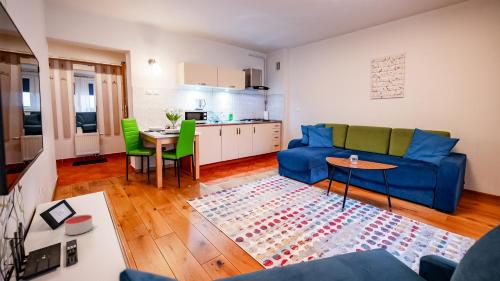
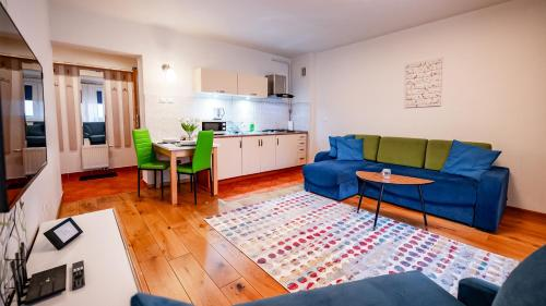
- candle (79, 223)
